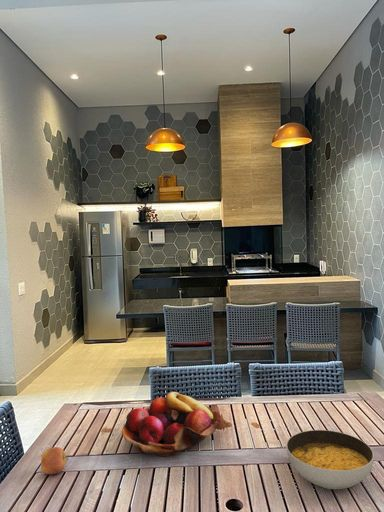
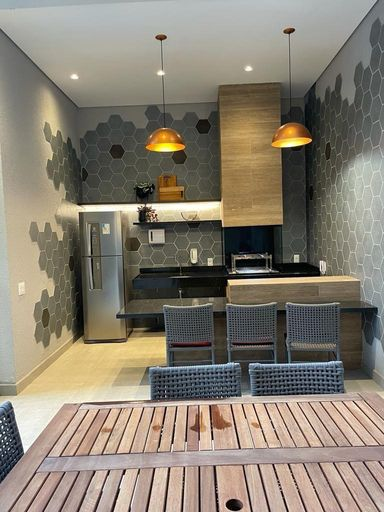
- fruit basket (172, 419)
- apple (54, 460)
- soup bowl (329, 463)
